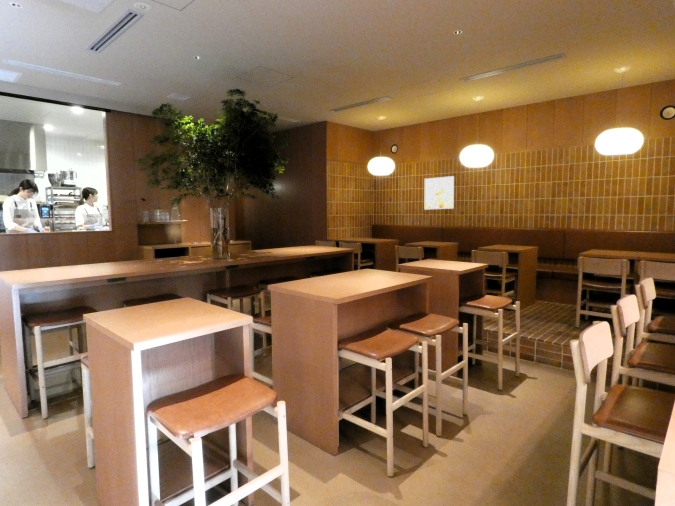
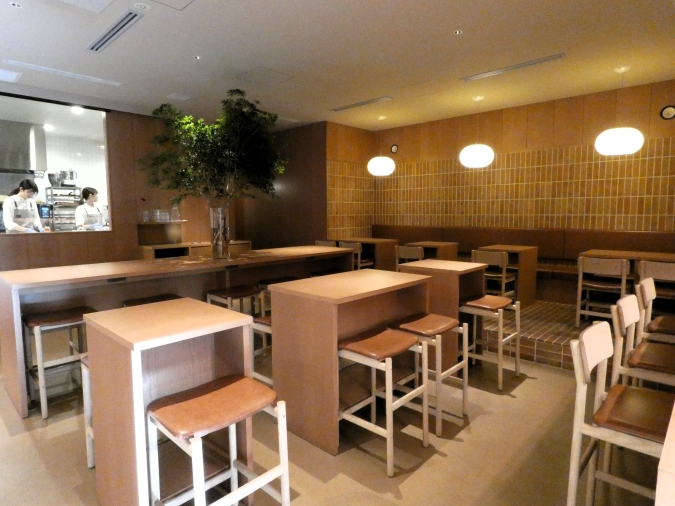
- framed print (438, 193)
